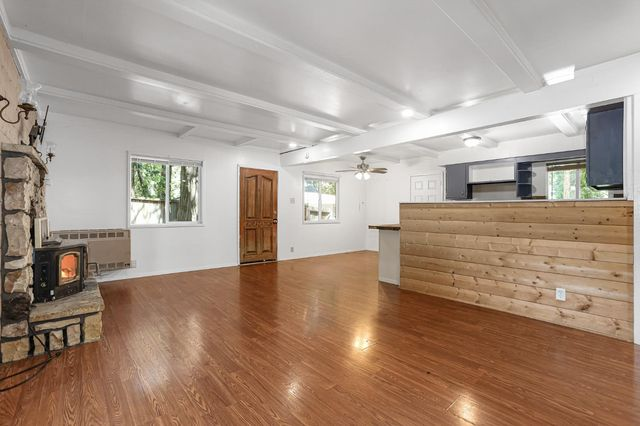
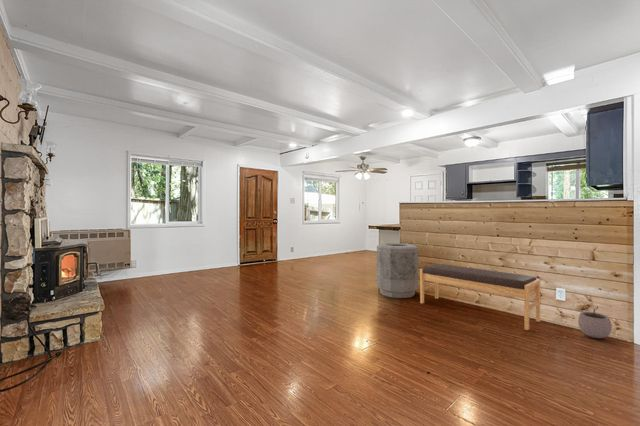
+ trash can (397, 269)
+ plant pot (594, 321)
+ bench (475, 289)
